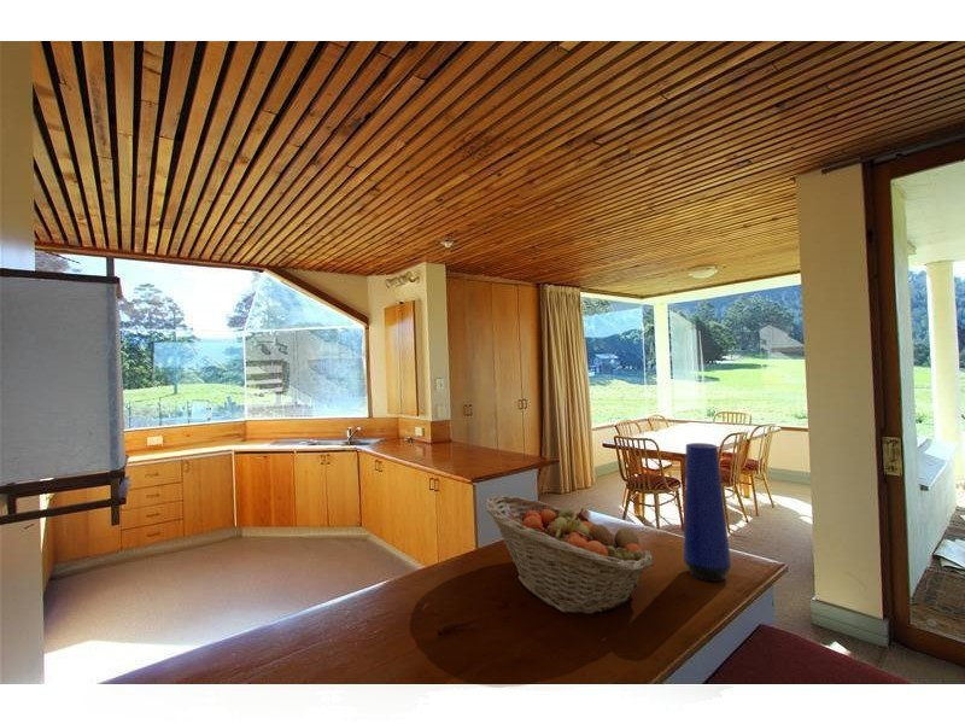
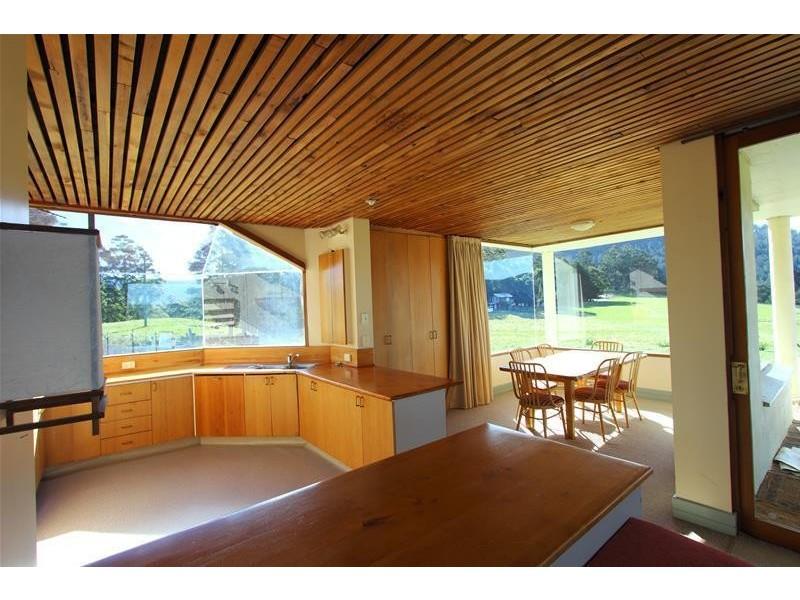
- fruit basket (563, 541)
- vase (703, 509)
